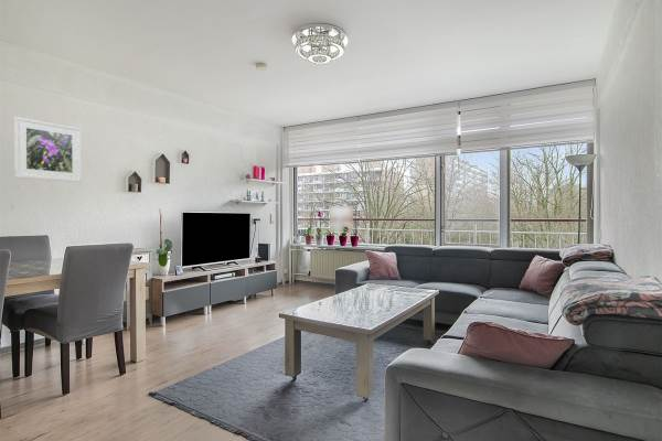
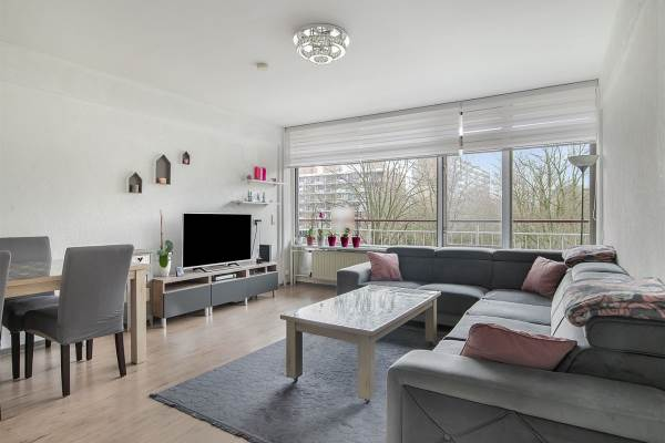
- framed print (50, 151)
